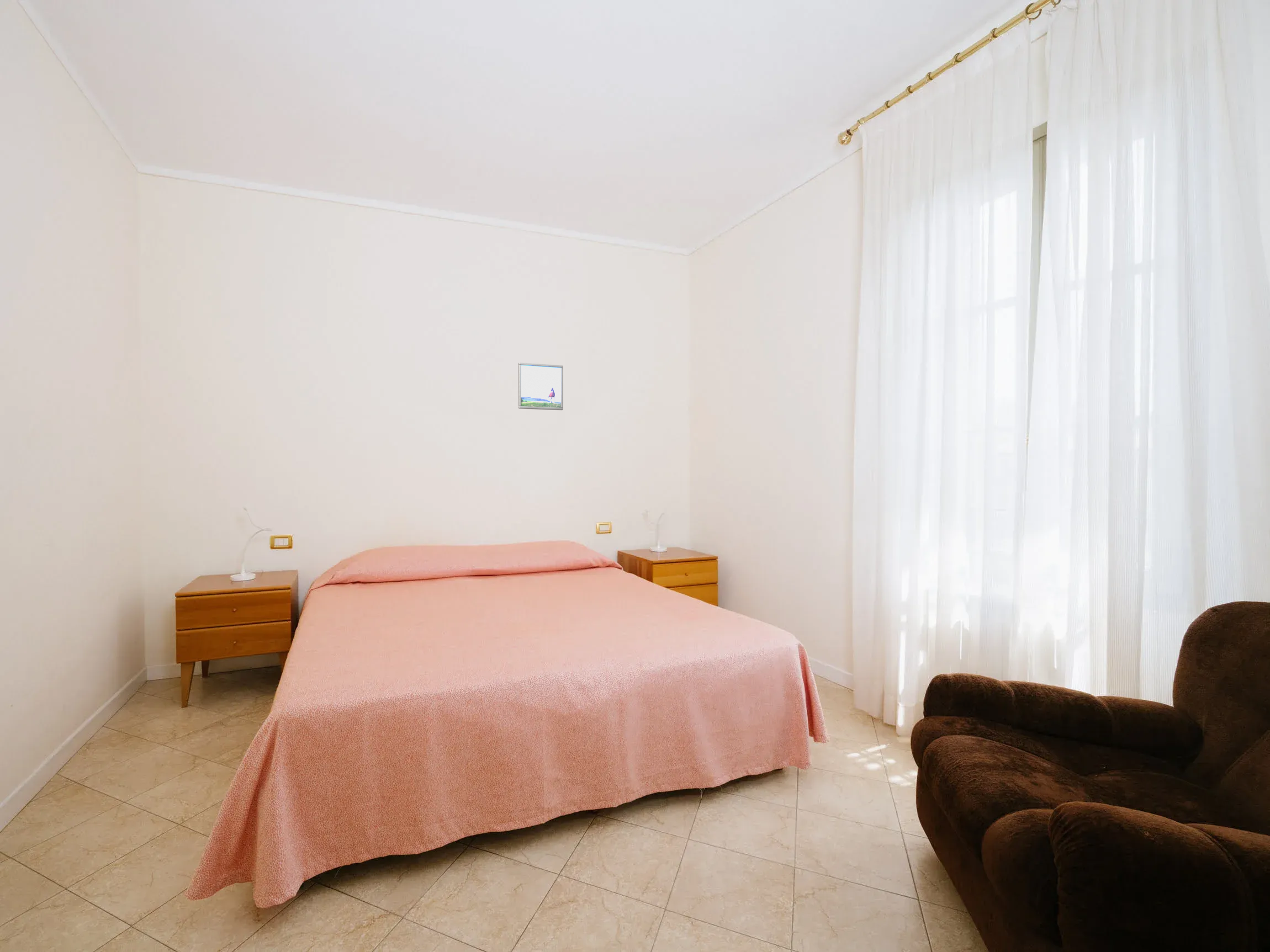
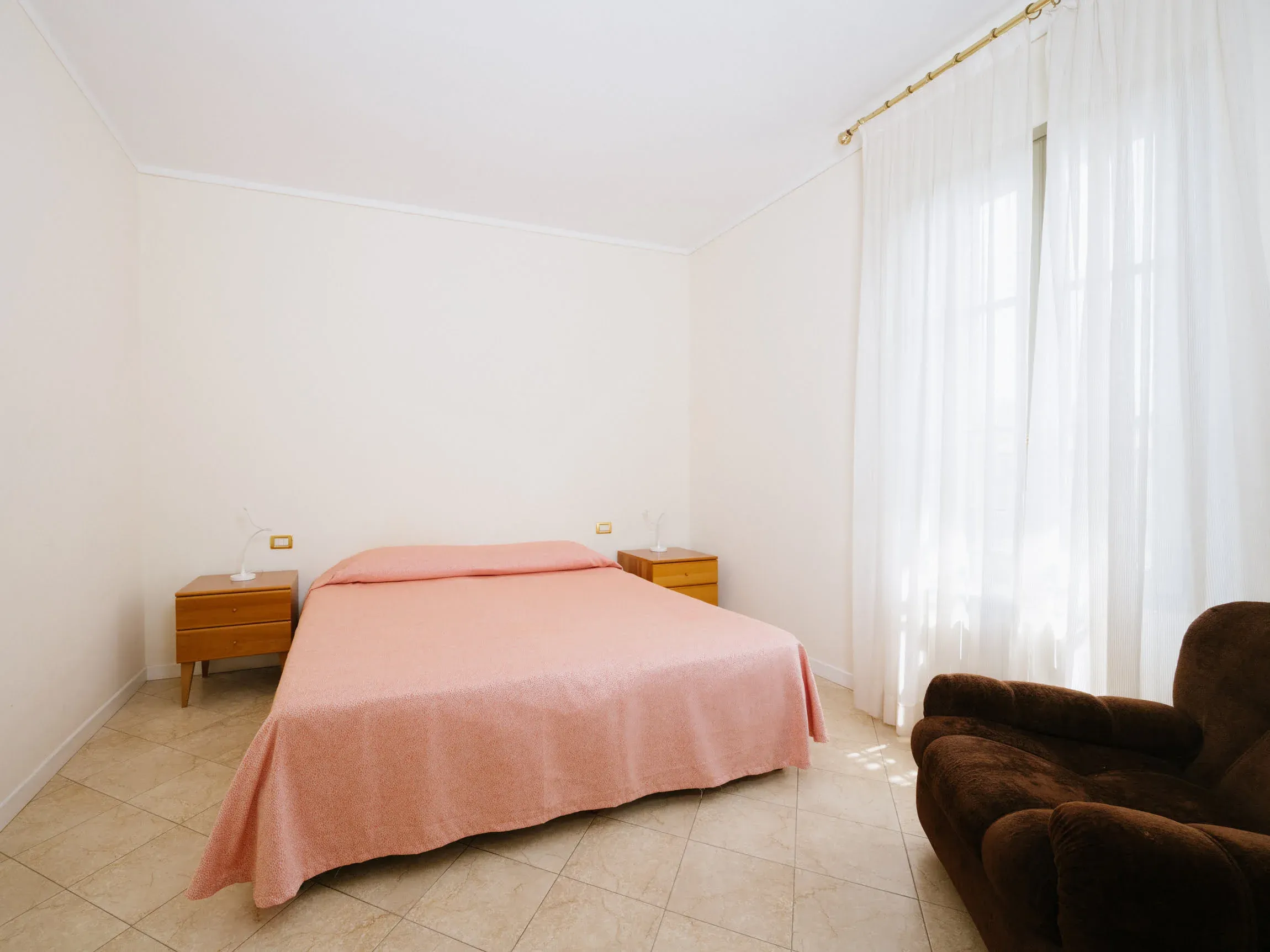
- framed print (541, 386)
